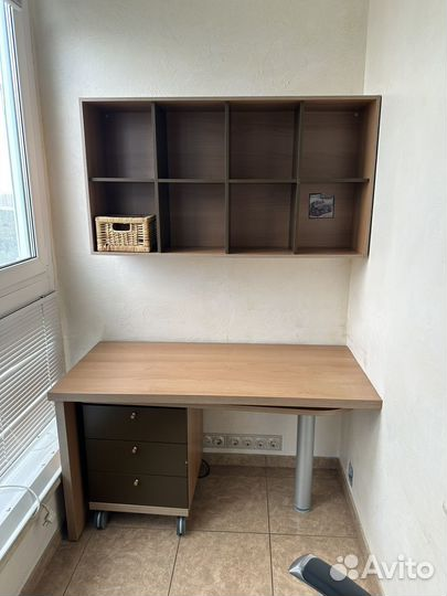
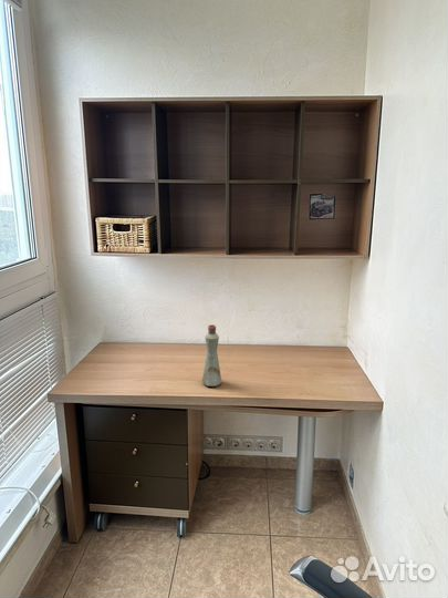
+ bottle (211, 354)
